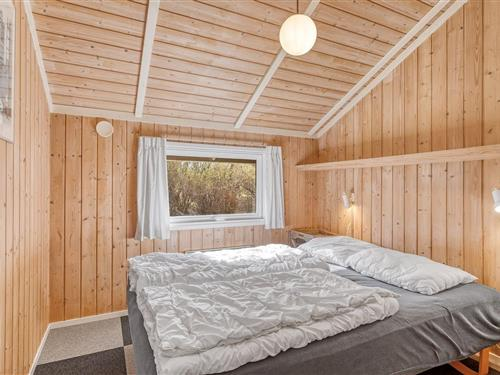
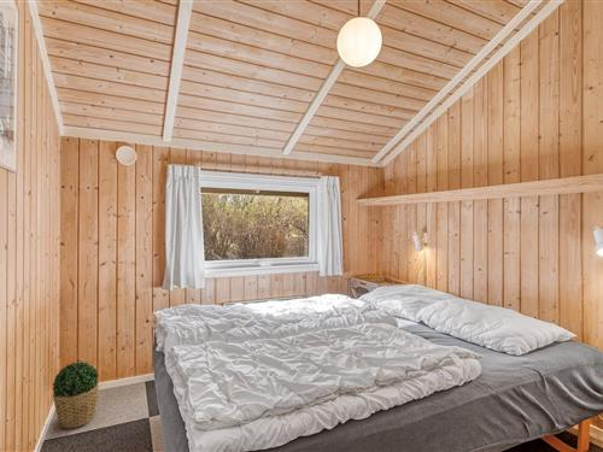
+ potted plant (76, 392)
